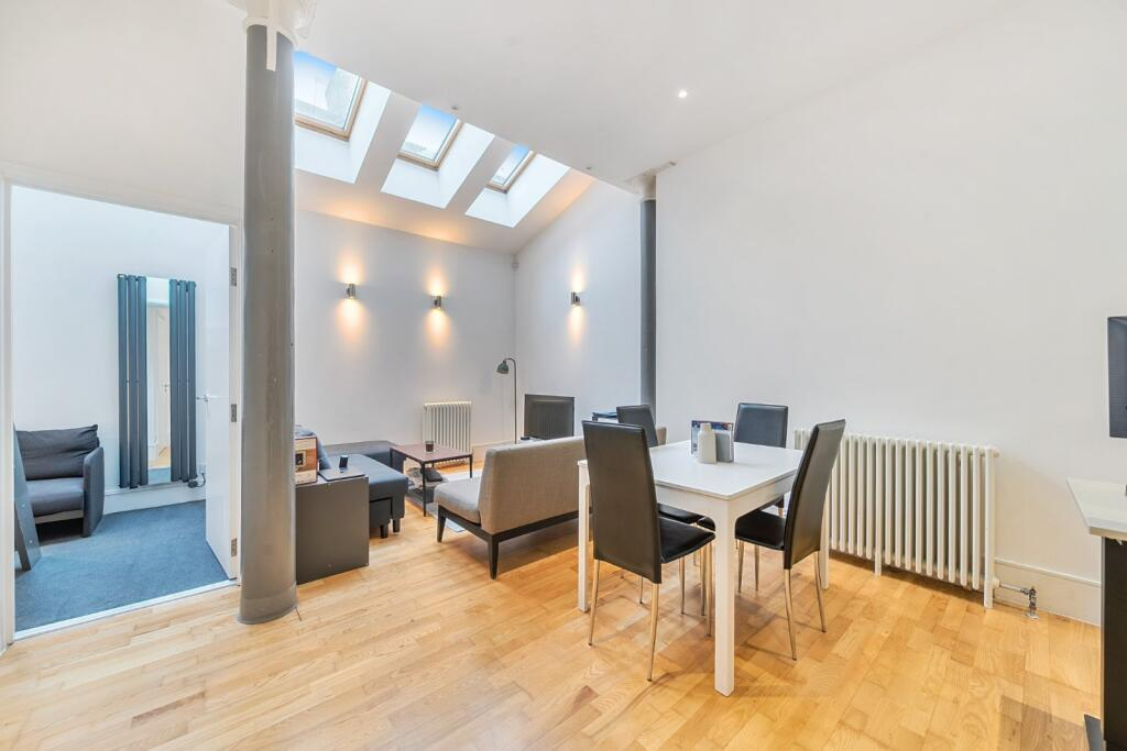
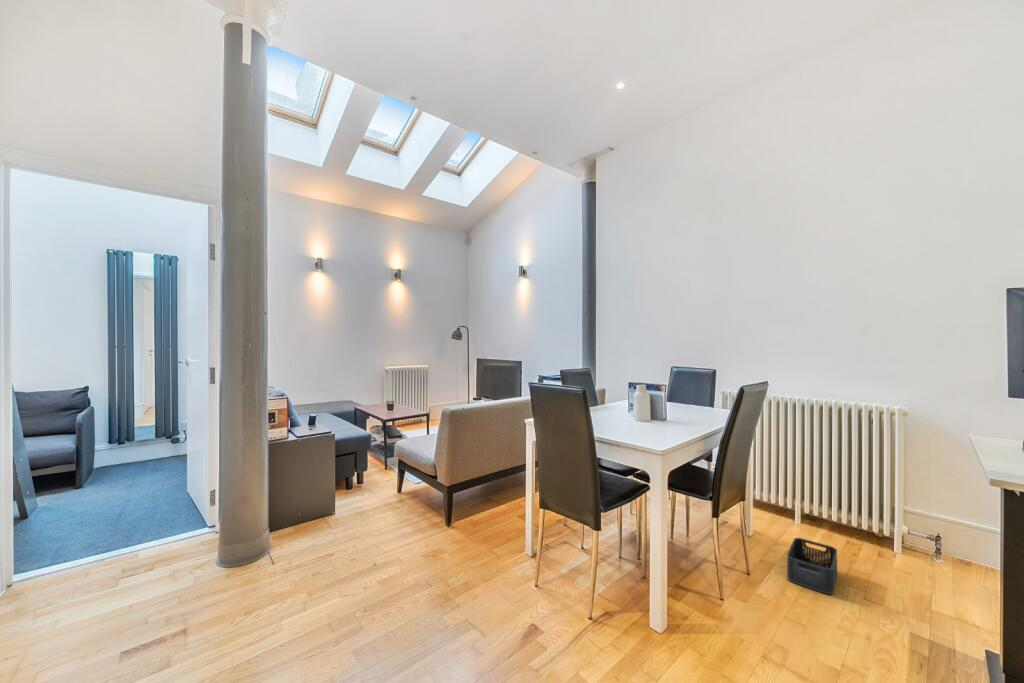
+ storage bin (812, 564)
